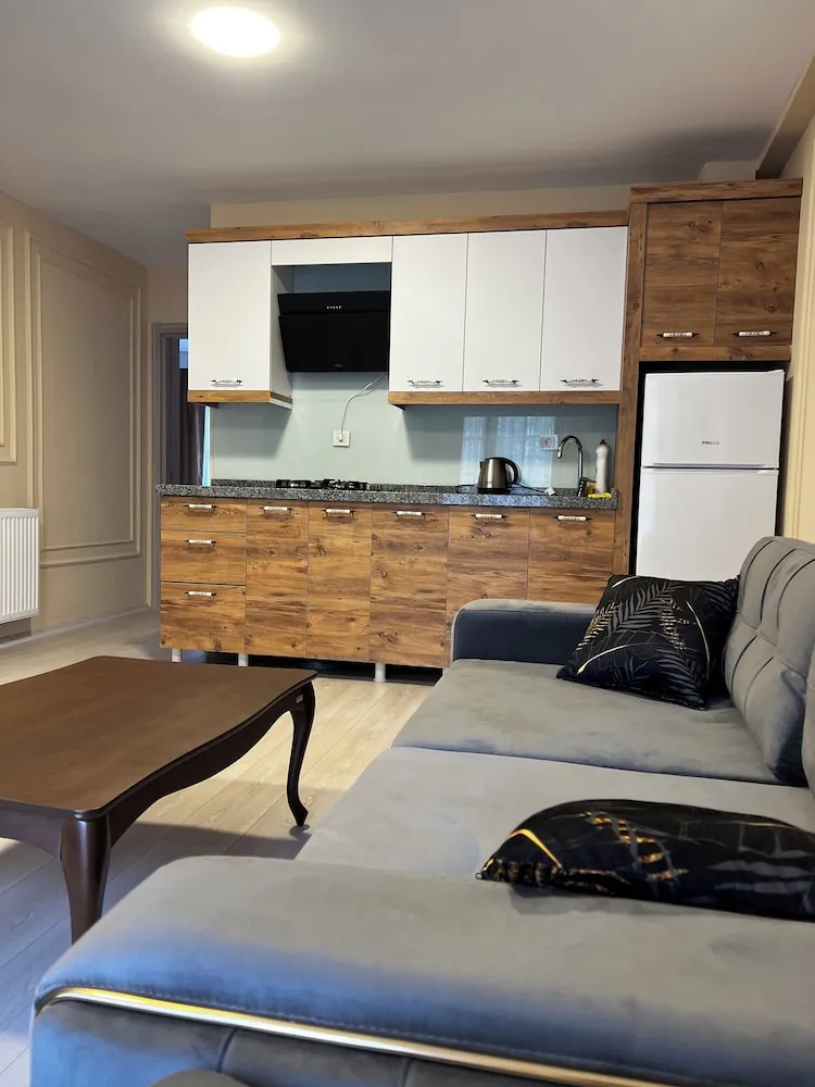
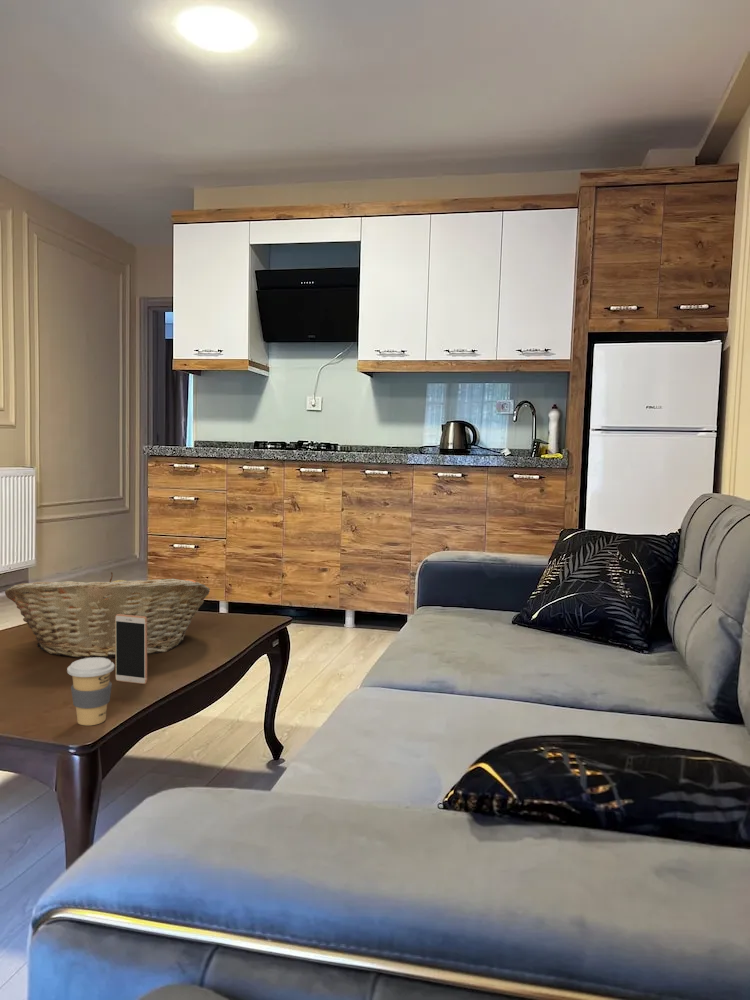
+ fruit basket (111, 606)
+ smartphone (131, 648)
+ coffee cup (91, 691)
